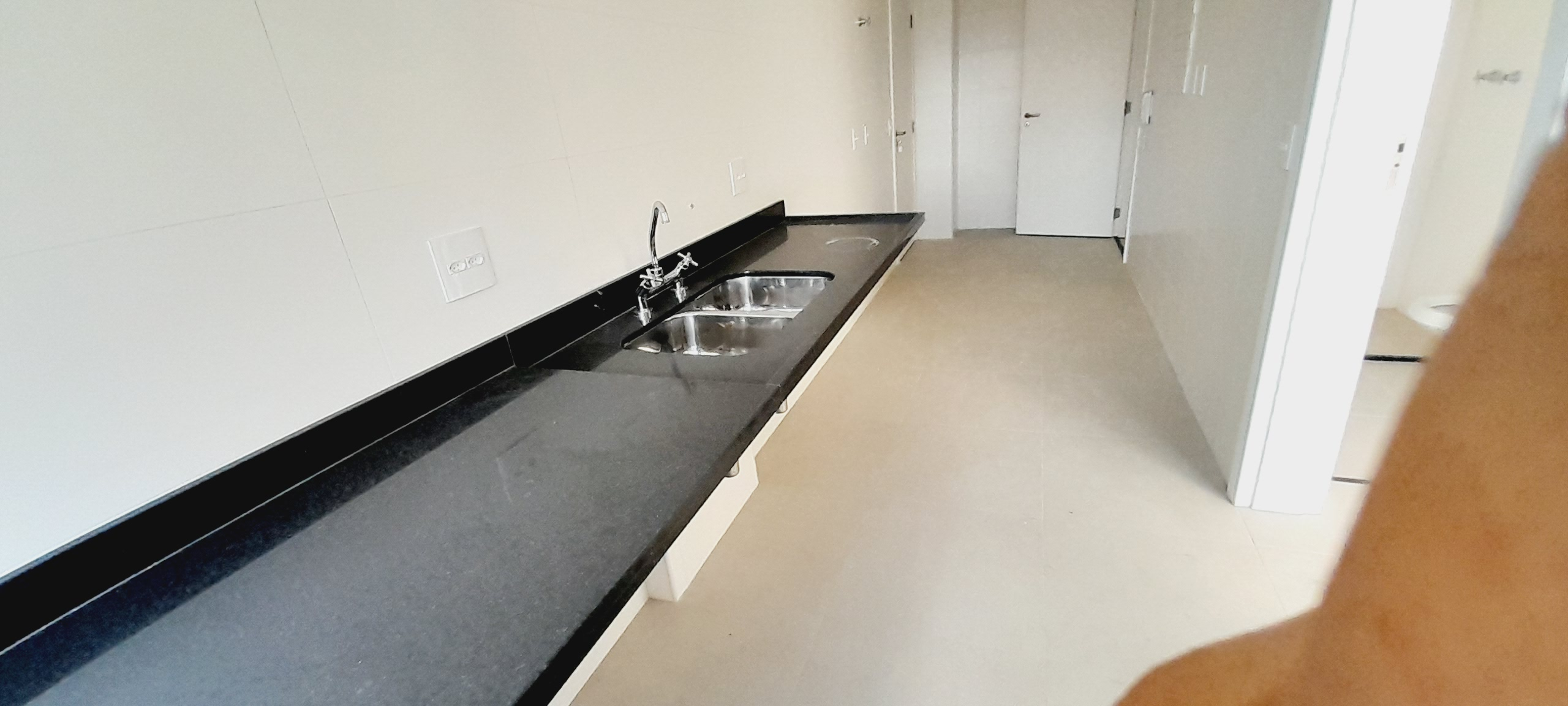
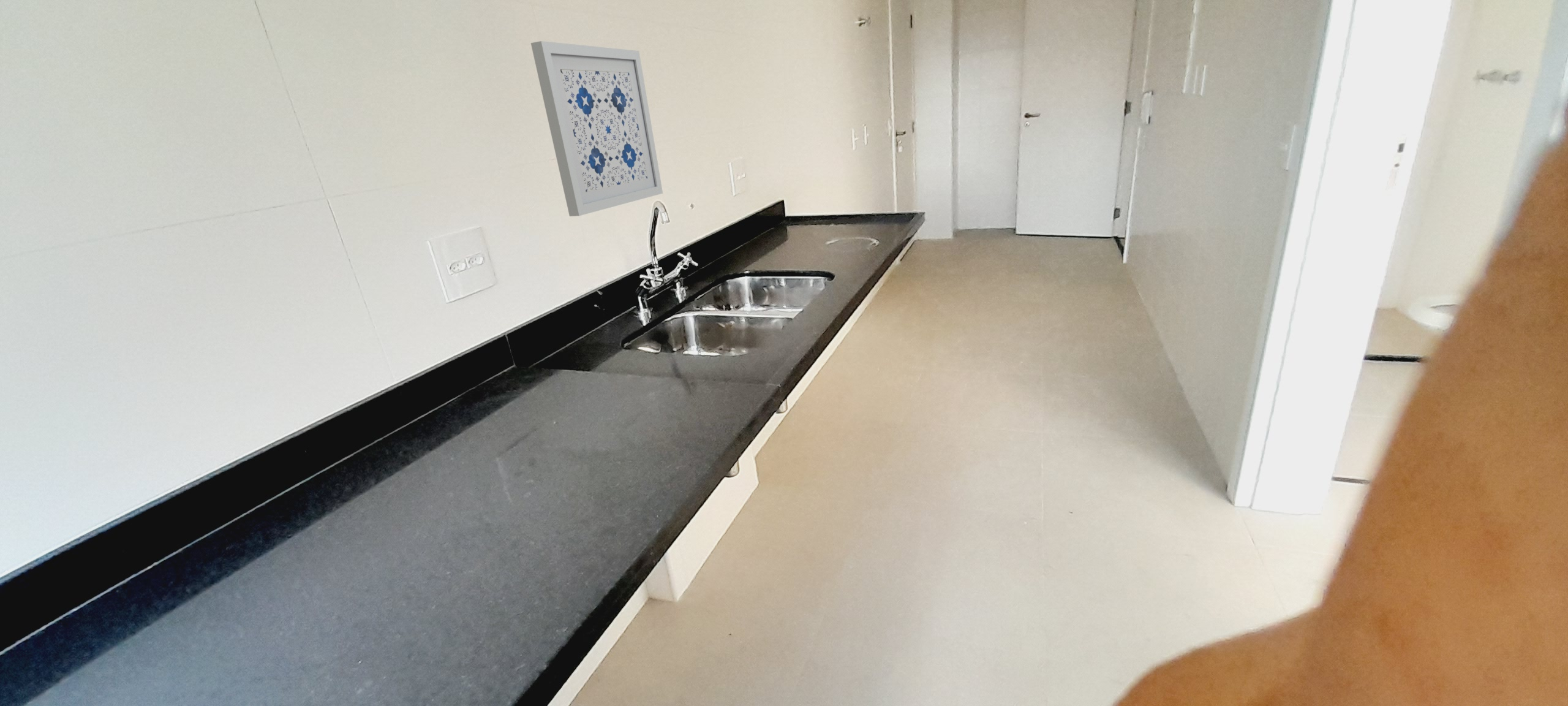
+ wall art (606, 129)
